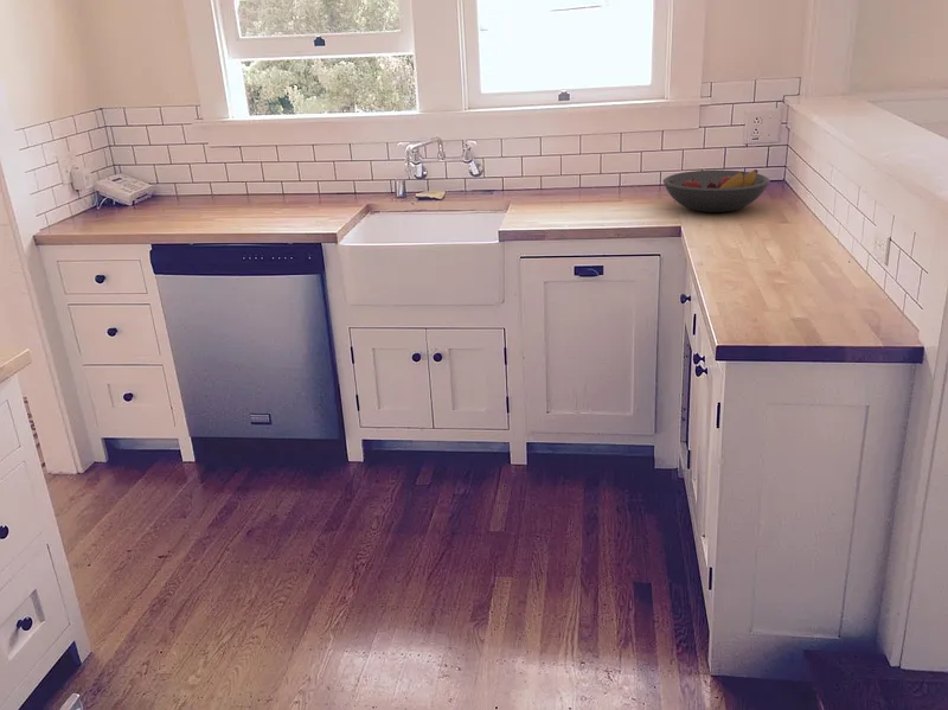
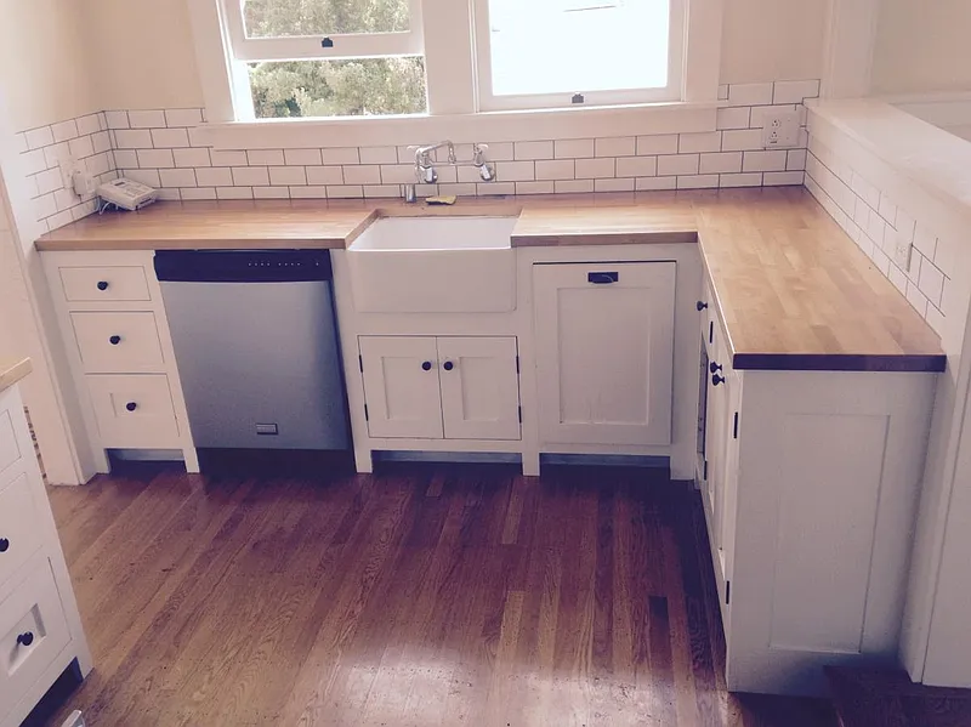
- fruit bowl (715, 190)
